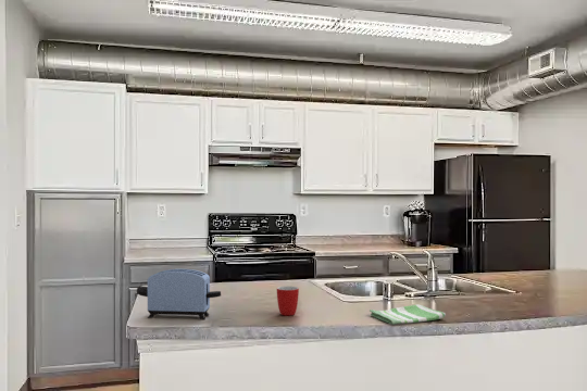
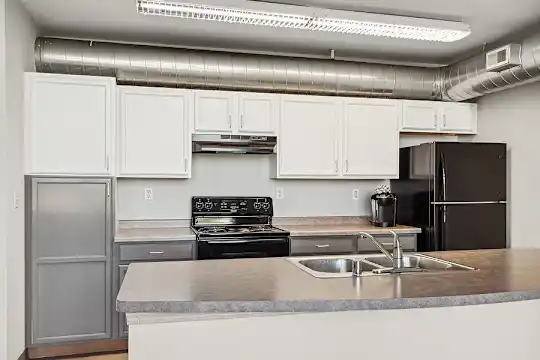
- mug (286, 300)
- toaster (178, 293)
- dish towel (407, 314)
